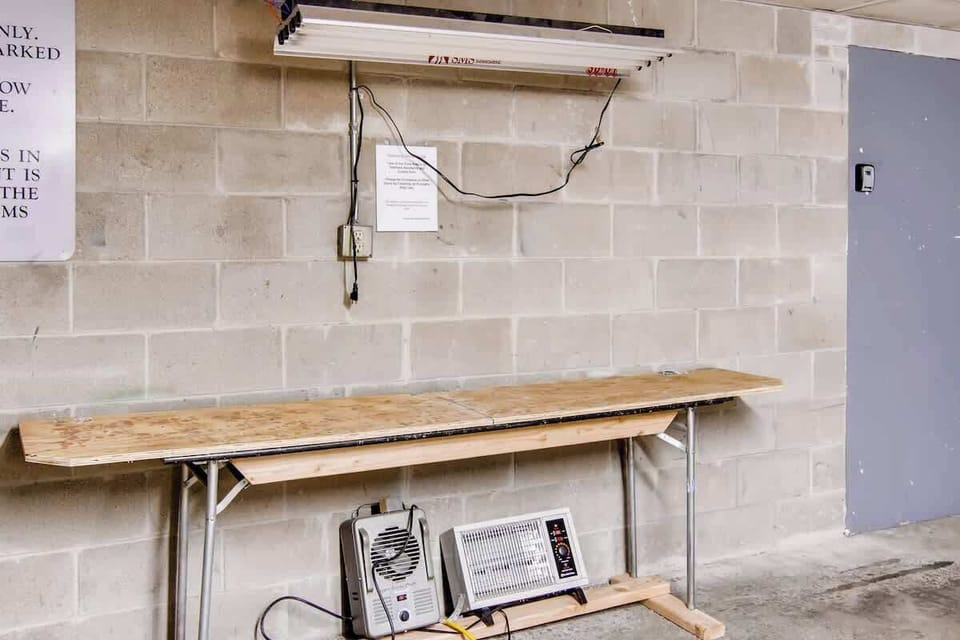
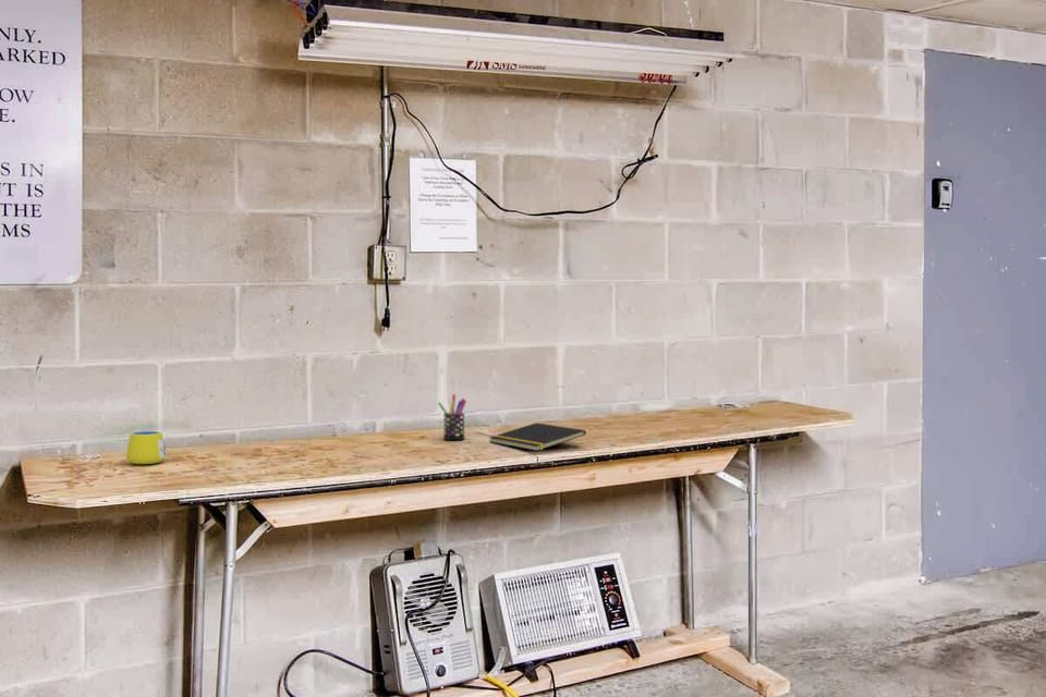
+ mug (146, 447)
+ pen holder (451, 416)
+ notepad (536, 436)
